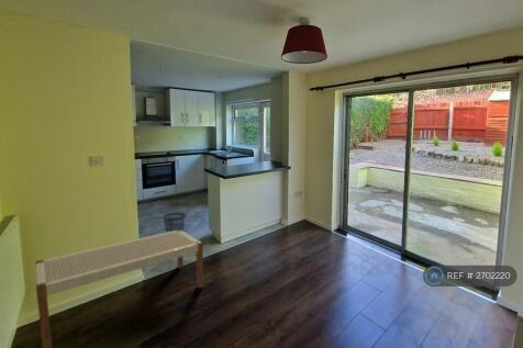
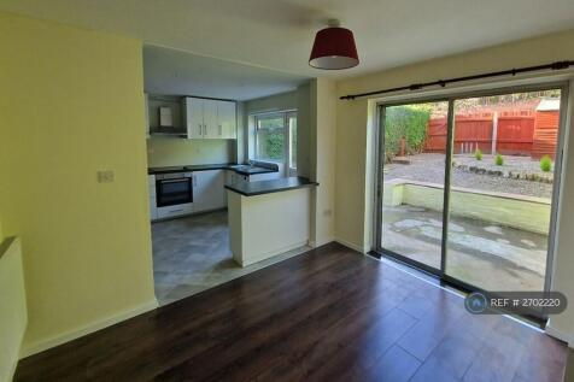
- wastebasket (175, 226)
- bench (127, 271)
